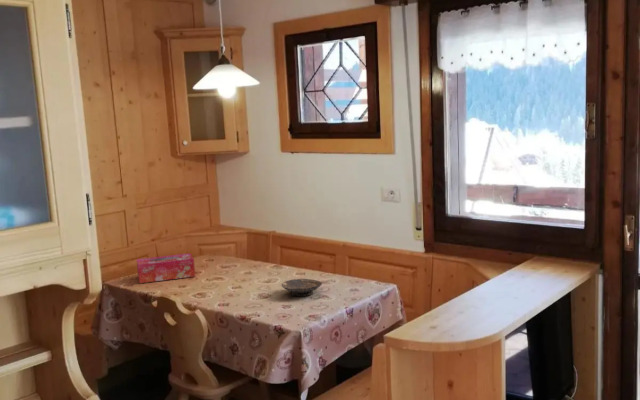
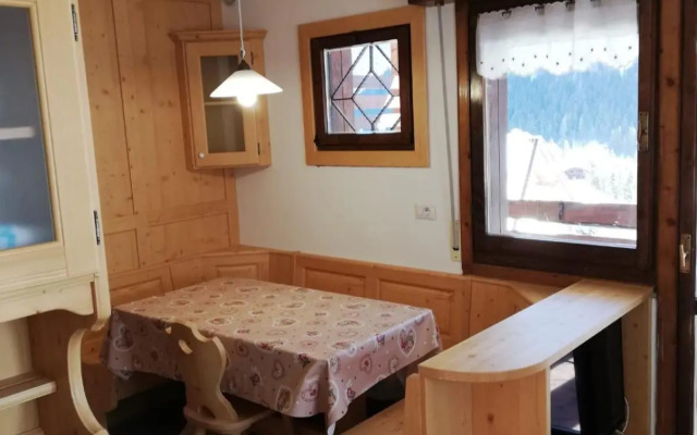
- bowl (302, 288)
- tissue box (165, 267)
